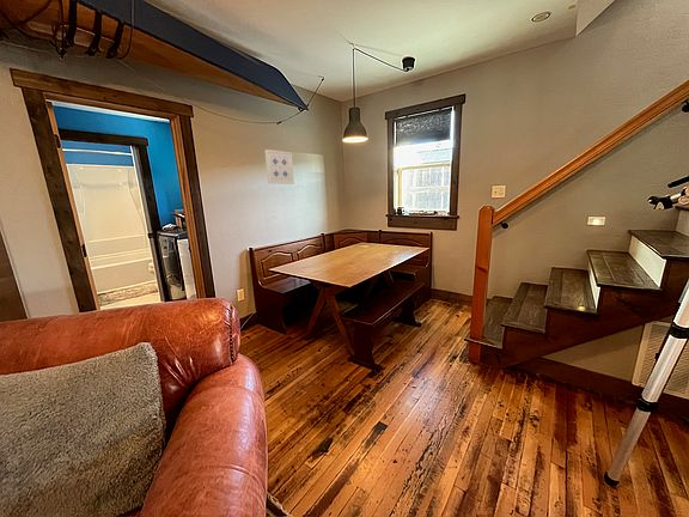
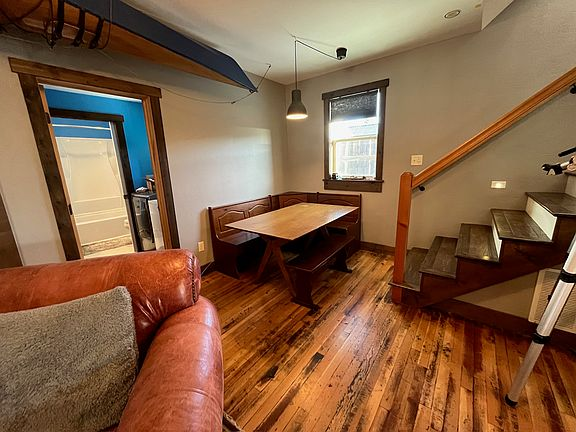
- wall art (280, 168)
